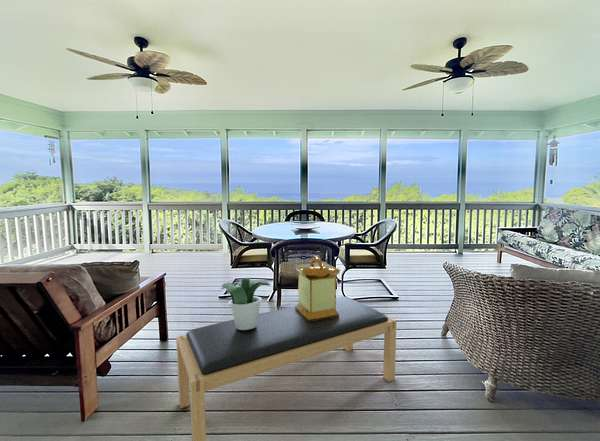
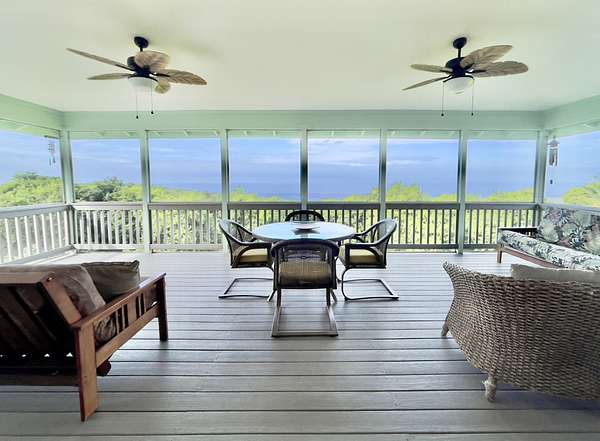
- lantern (316, 284)
- bench (293, 355)
- potted plant (245, 306)
